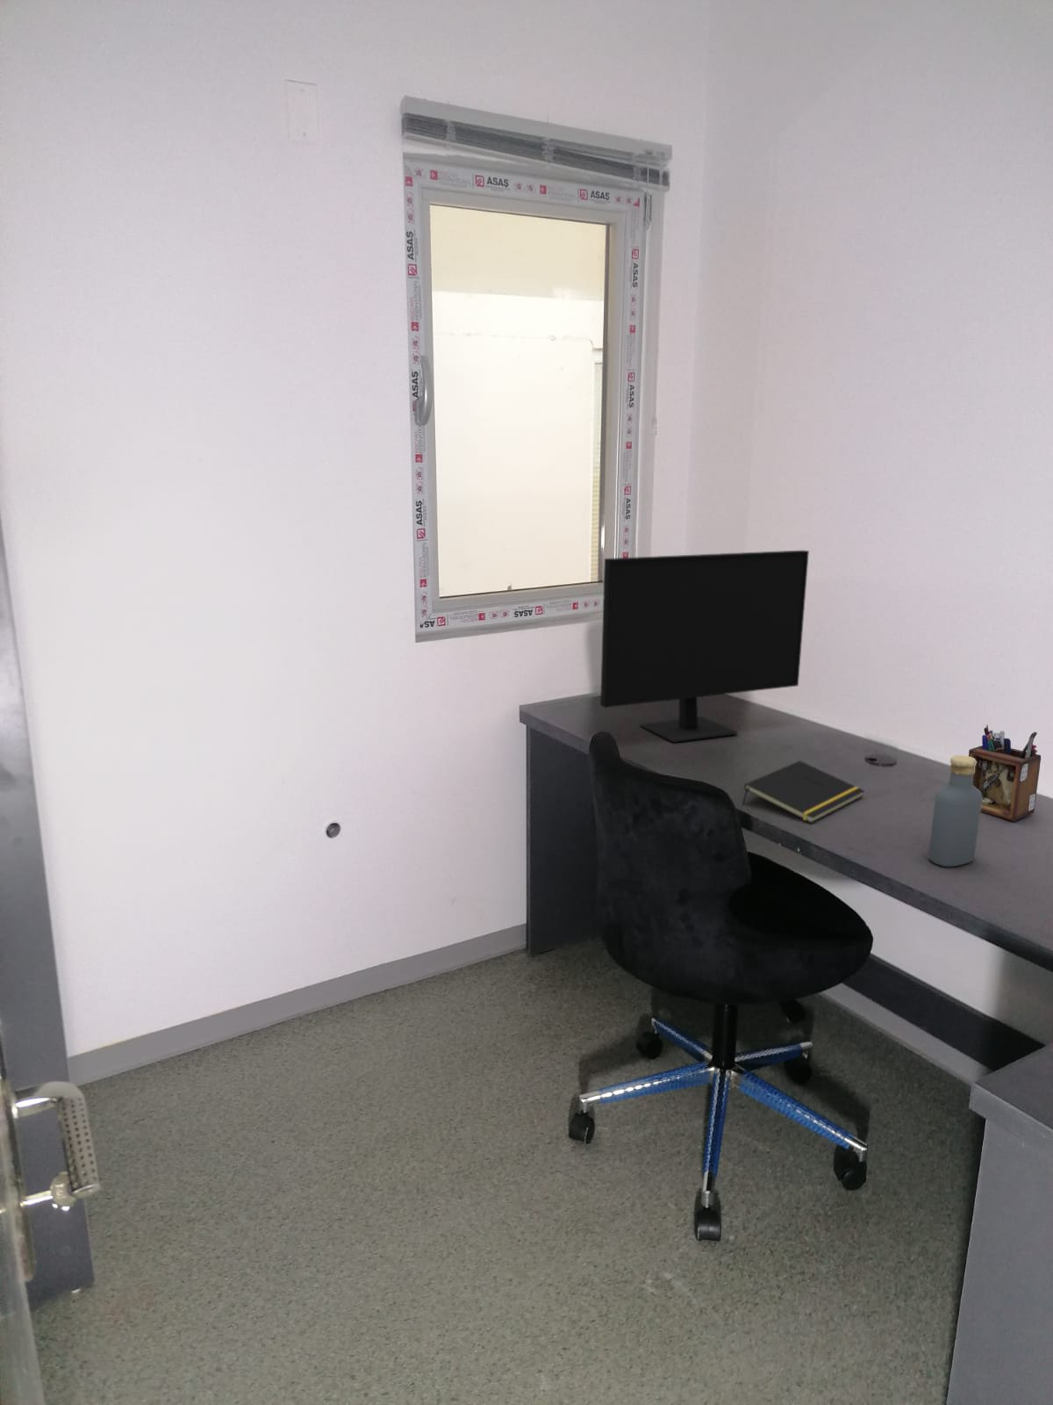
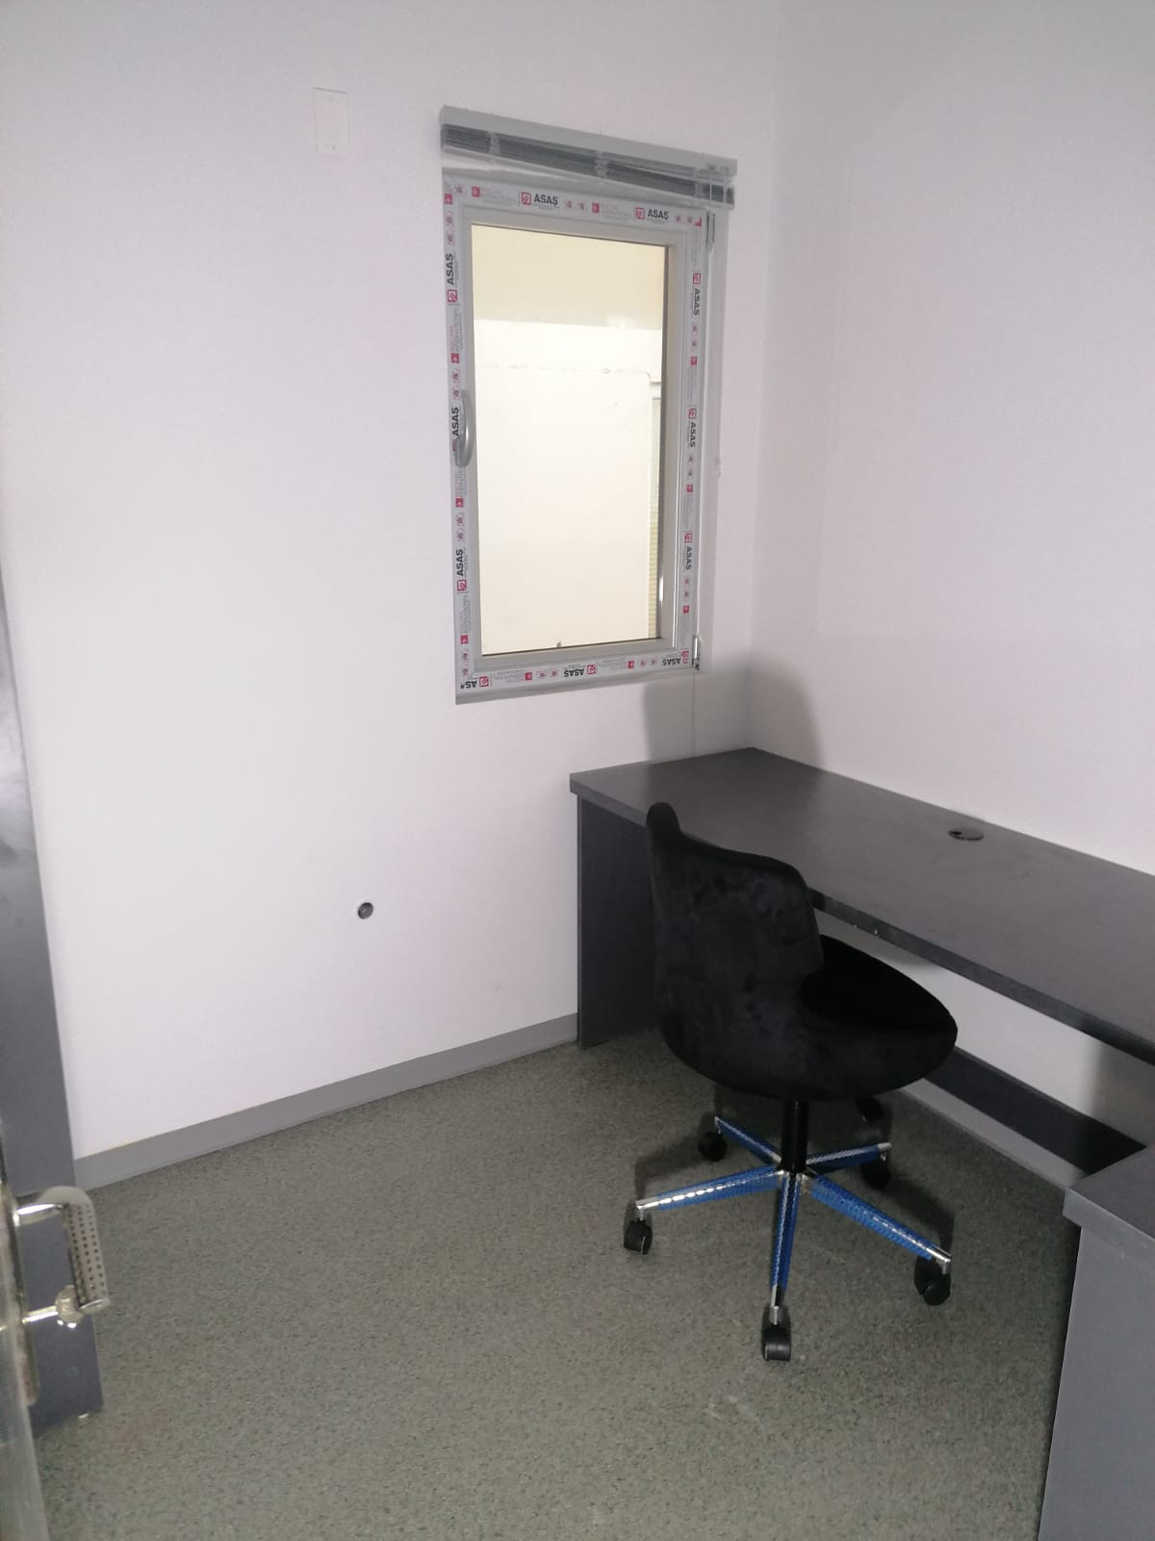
- notepad (804, 790)
- vodka (957, 810)
- monitor (694, 643)
- desk organizer (1002, 770)
